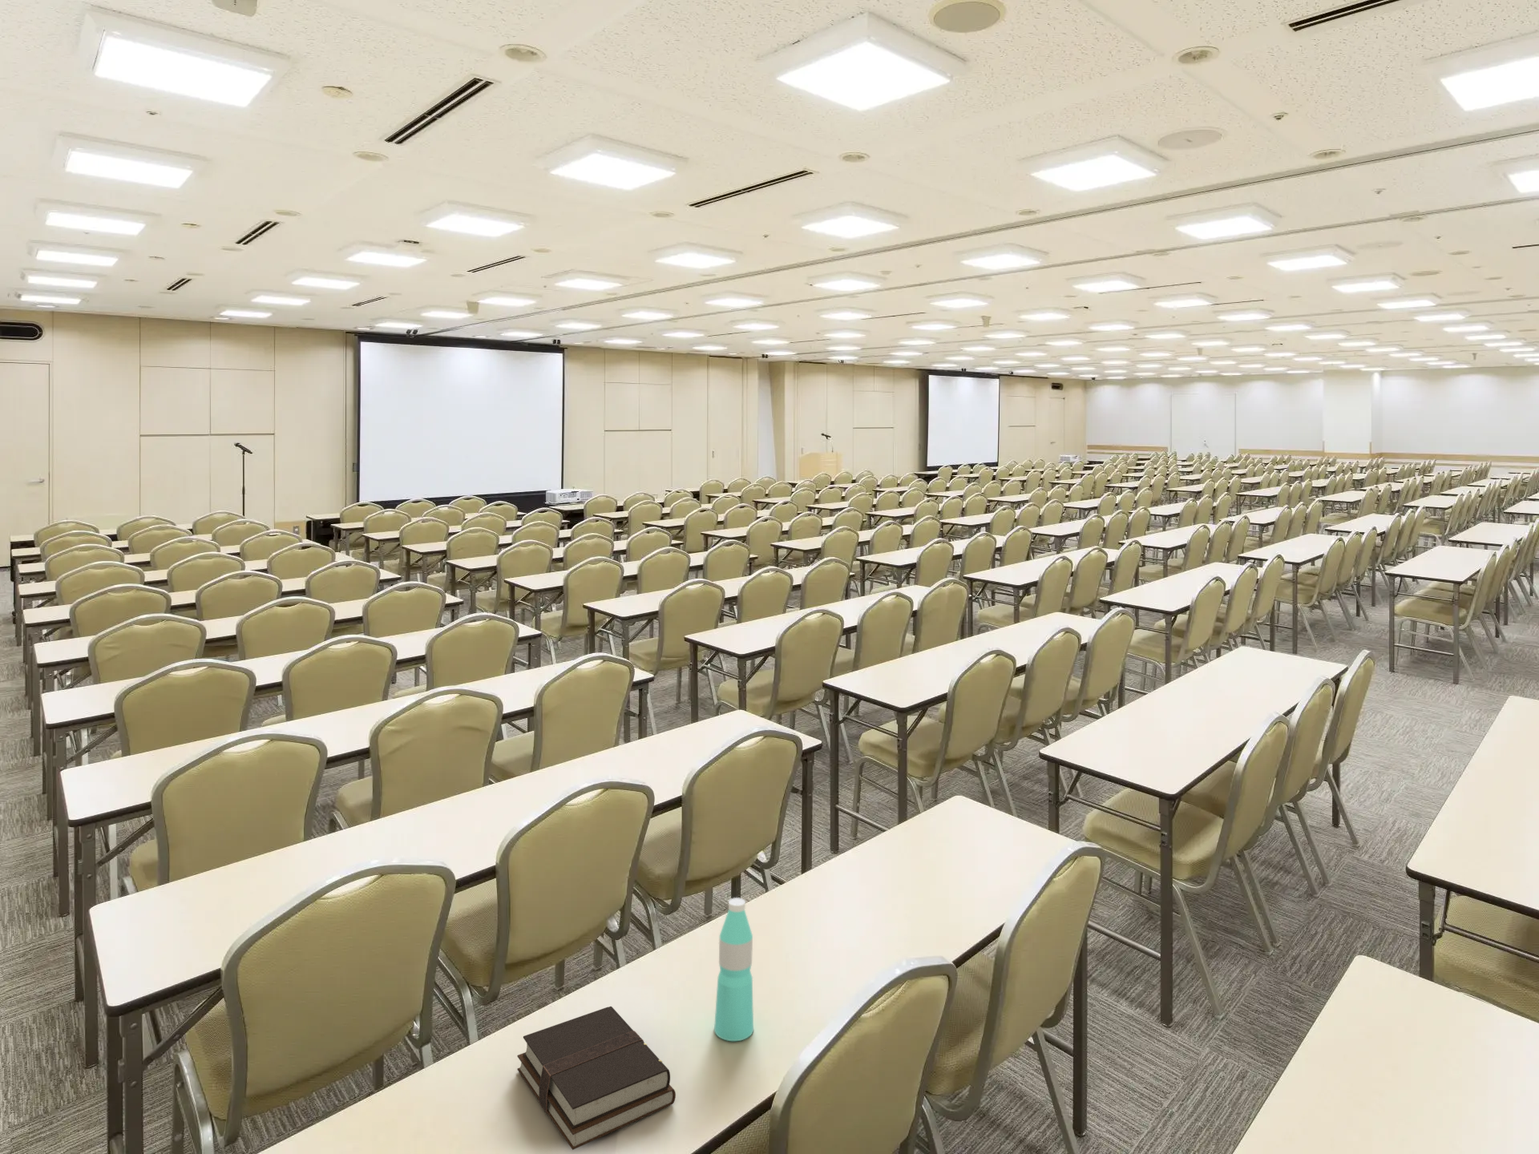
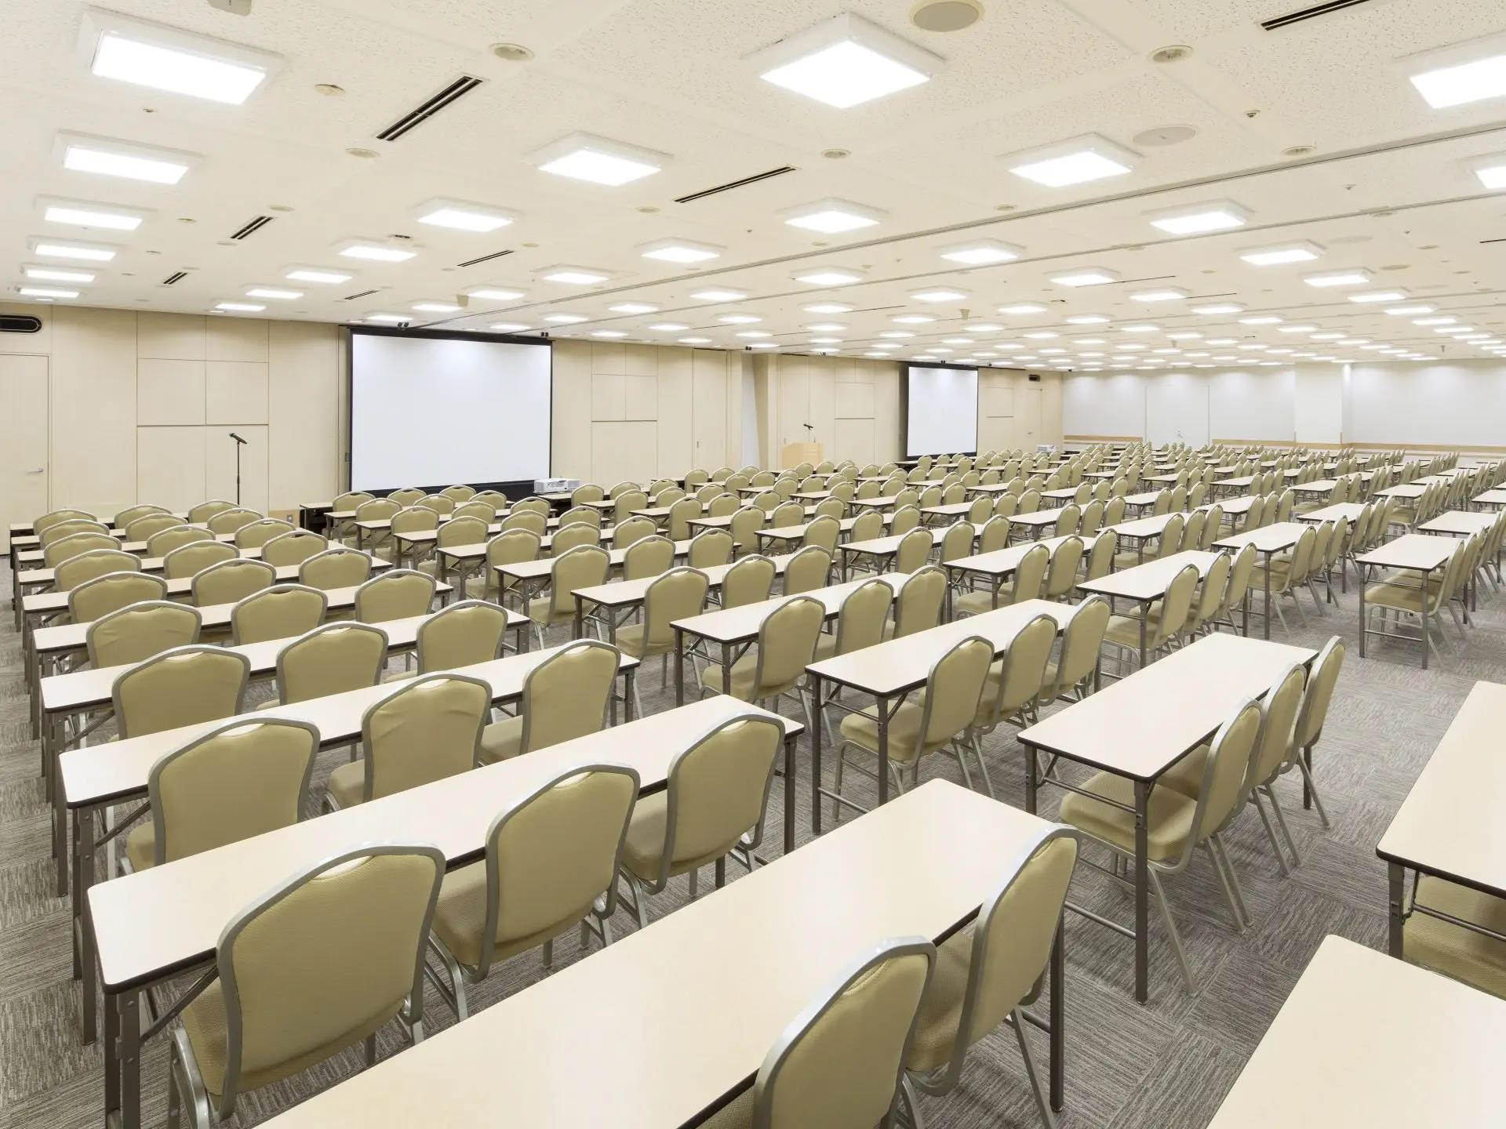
- bible (594, 1068)
- water bottle (736, 966)
